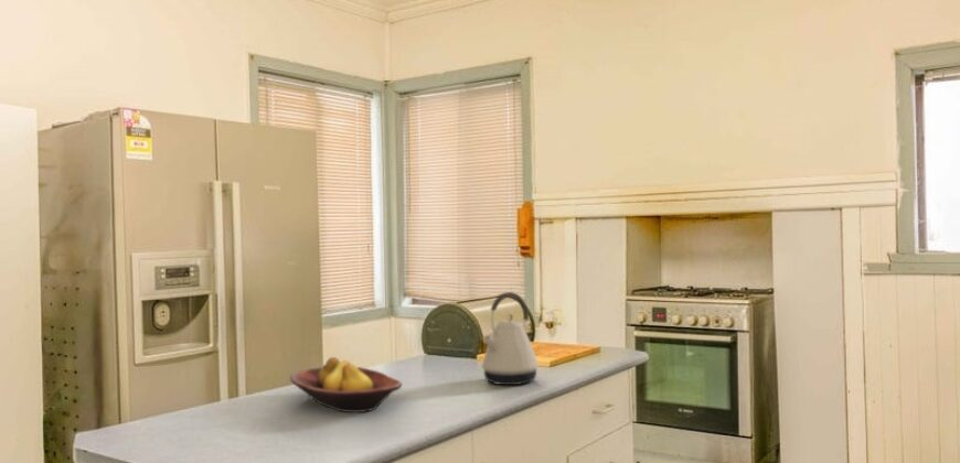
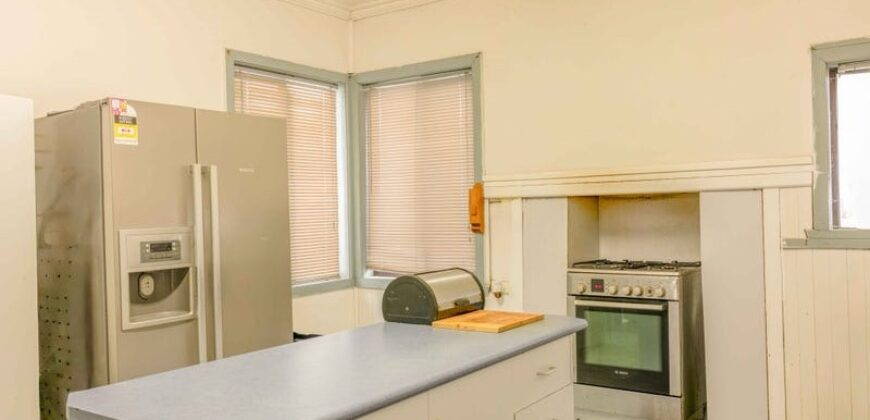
- fruit bowl (344, 380)
- kettle (508, 336)
